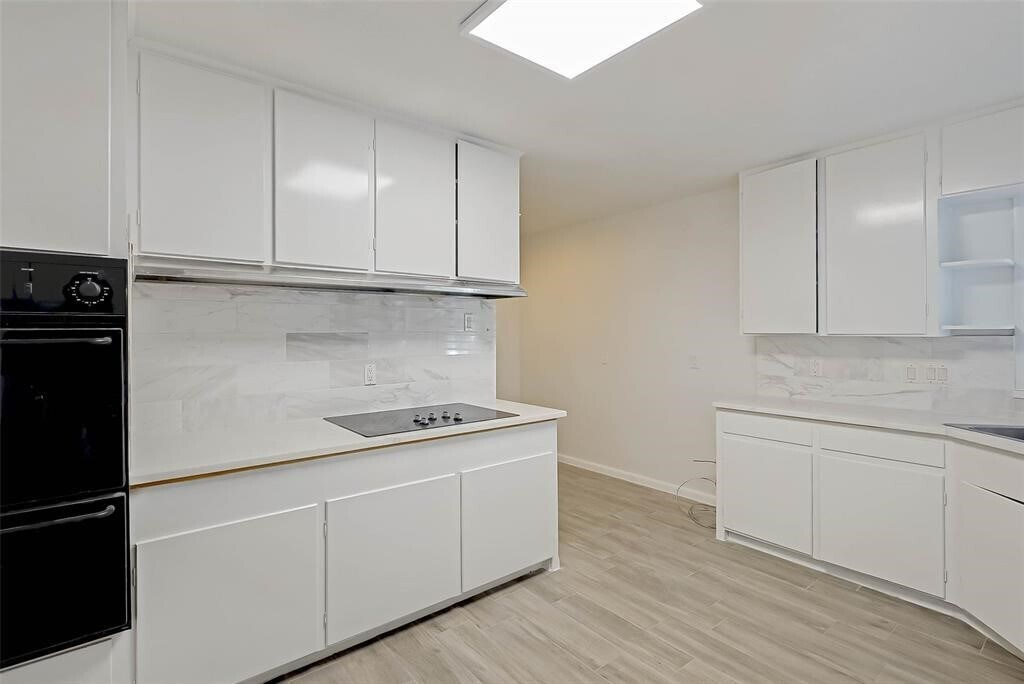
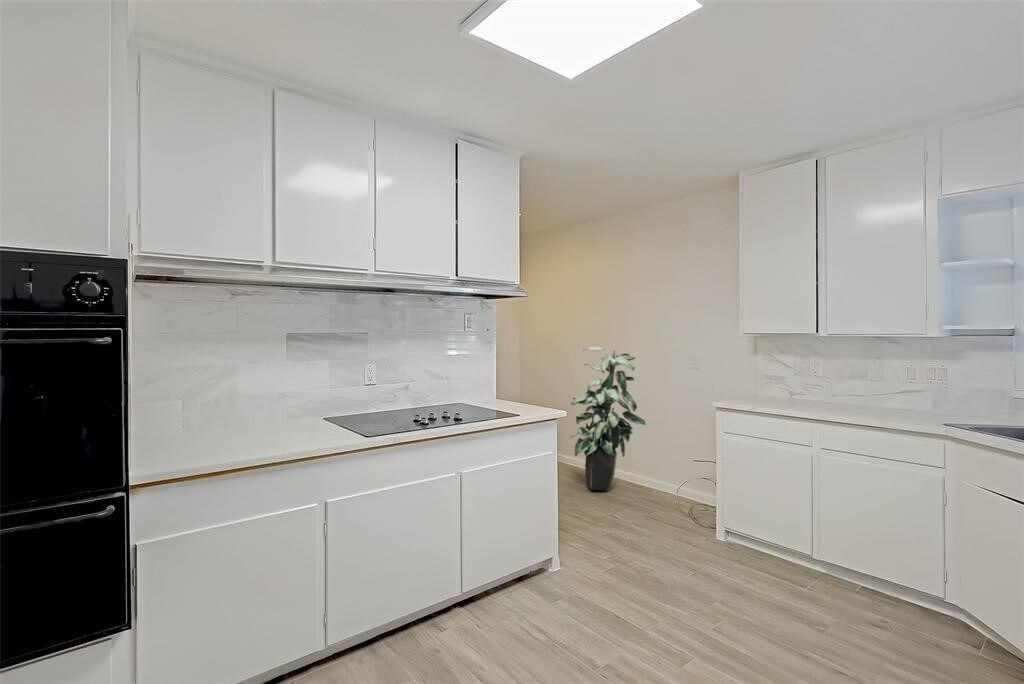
+ indoor plant (602, 417)
